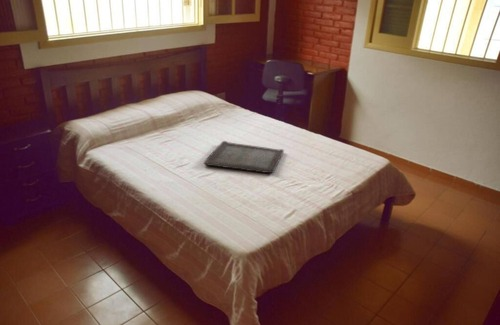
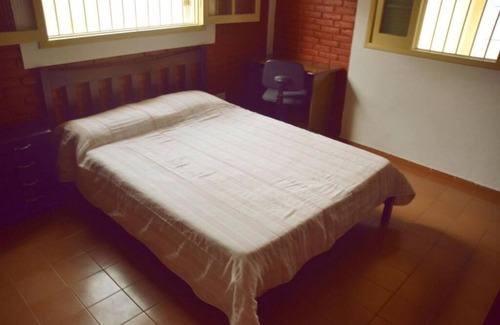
- serving tray (245, 156)
